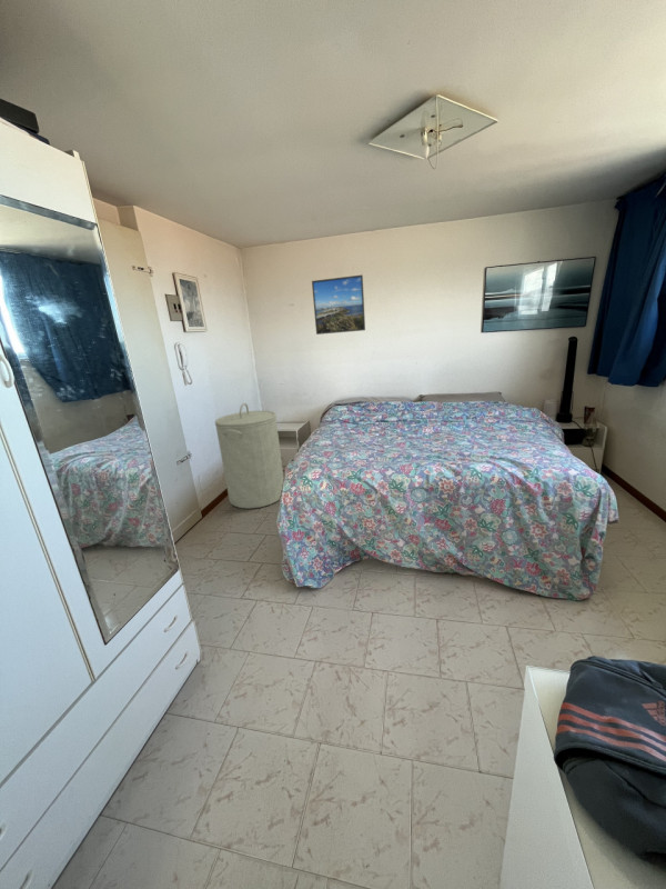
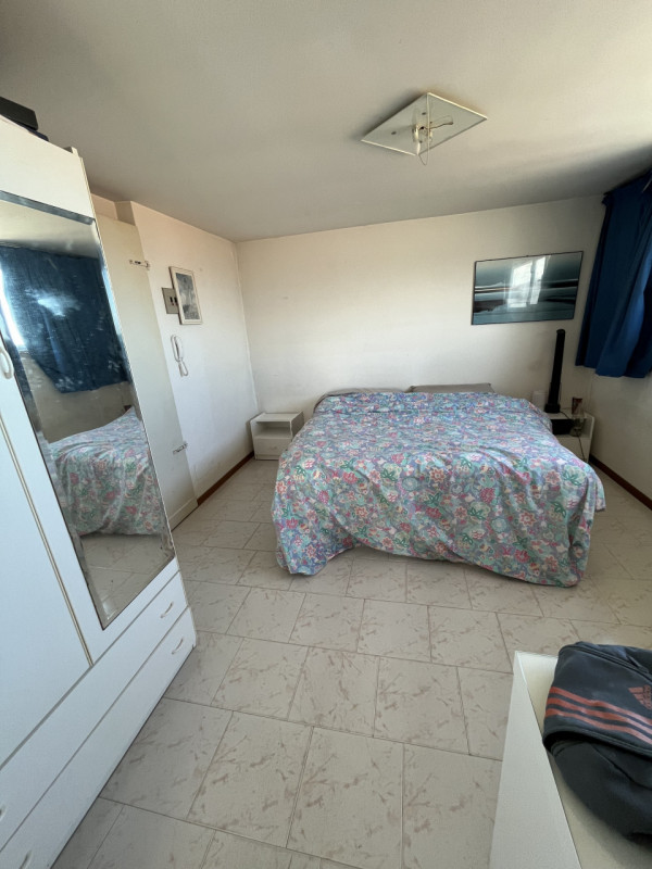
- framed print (339, 306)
- laundry hamper (251, 451)
